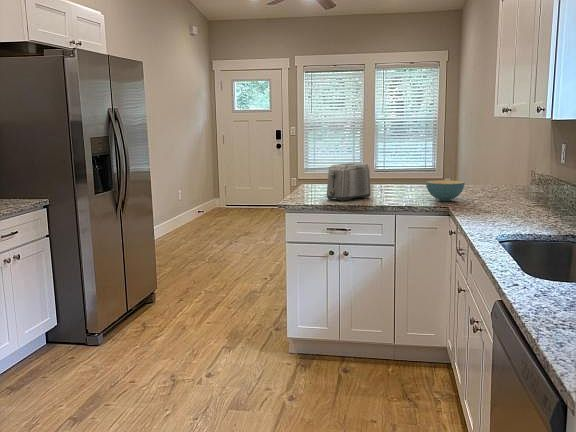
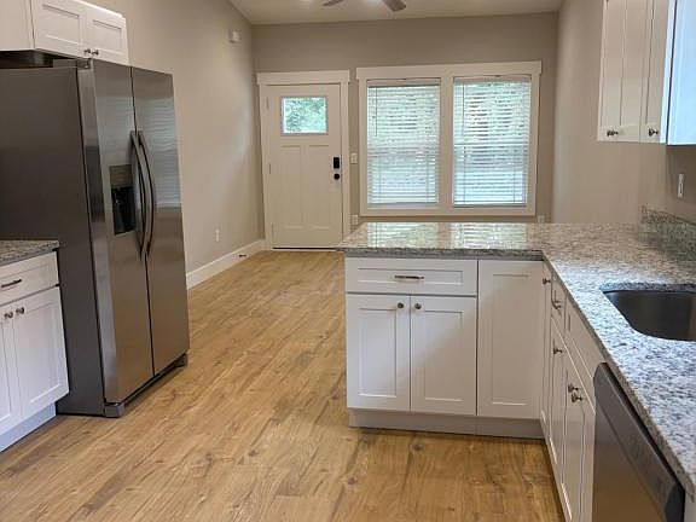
- toaster (350, 181)
- cereal bowl (444, 191)
